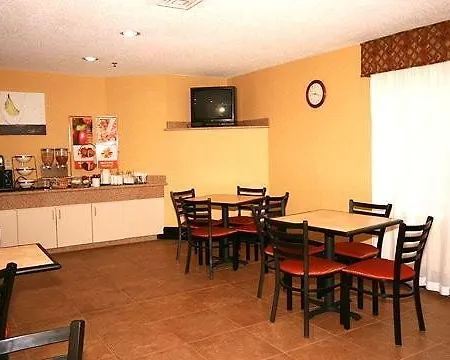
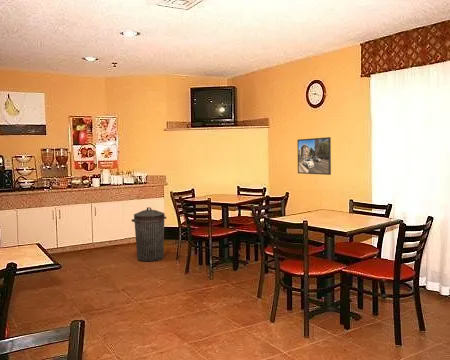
+ trash can (149, 233)
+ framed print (313, 156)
